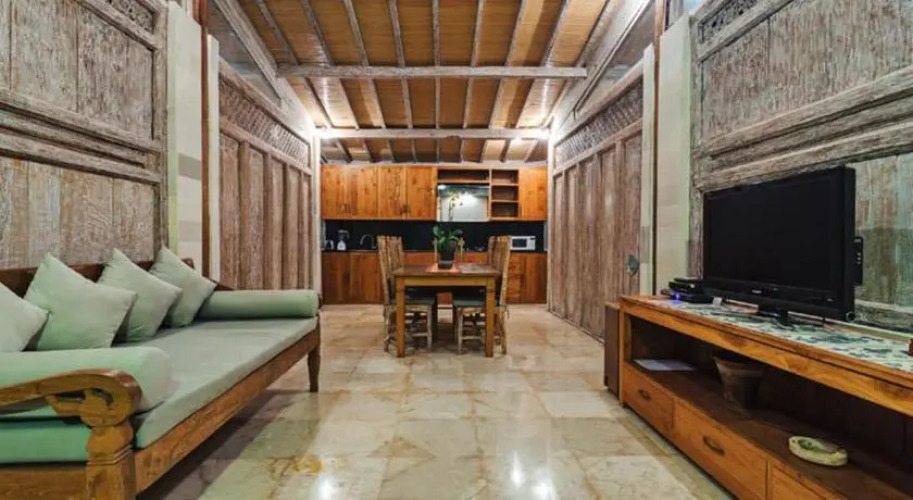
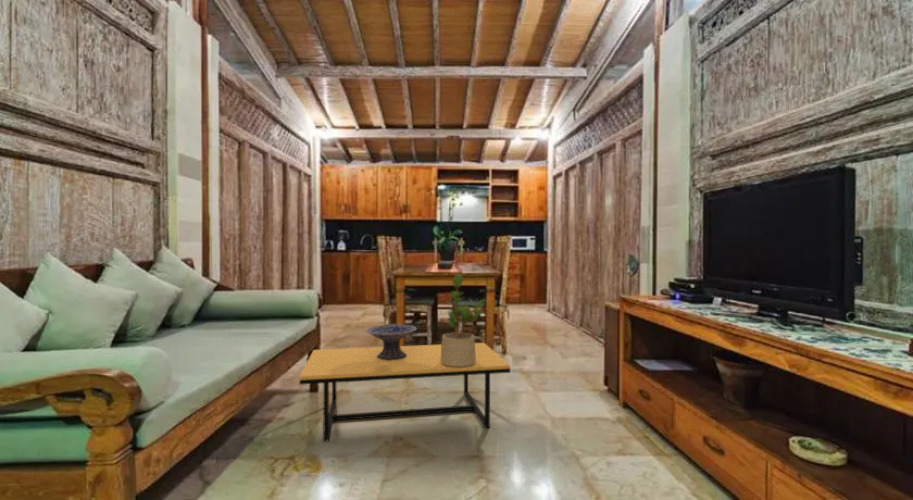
+ decorative bowl (391, 341)
+ coffee table (405, 378)
+ potted plant (462, 317)
